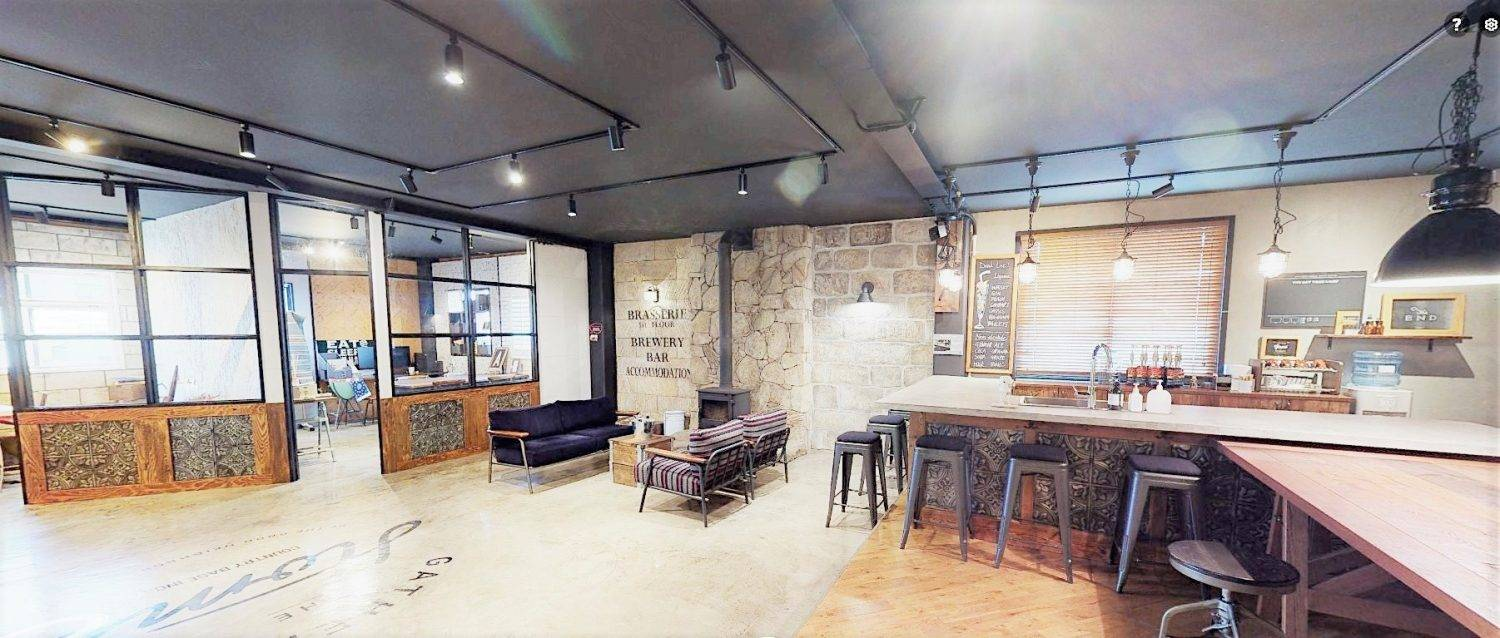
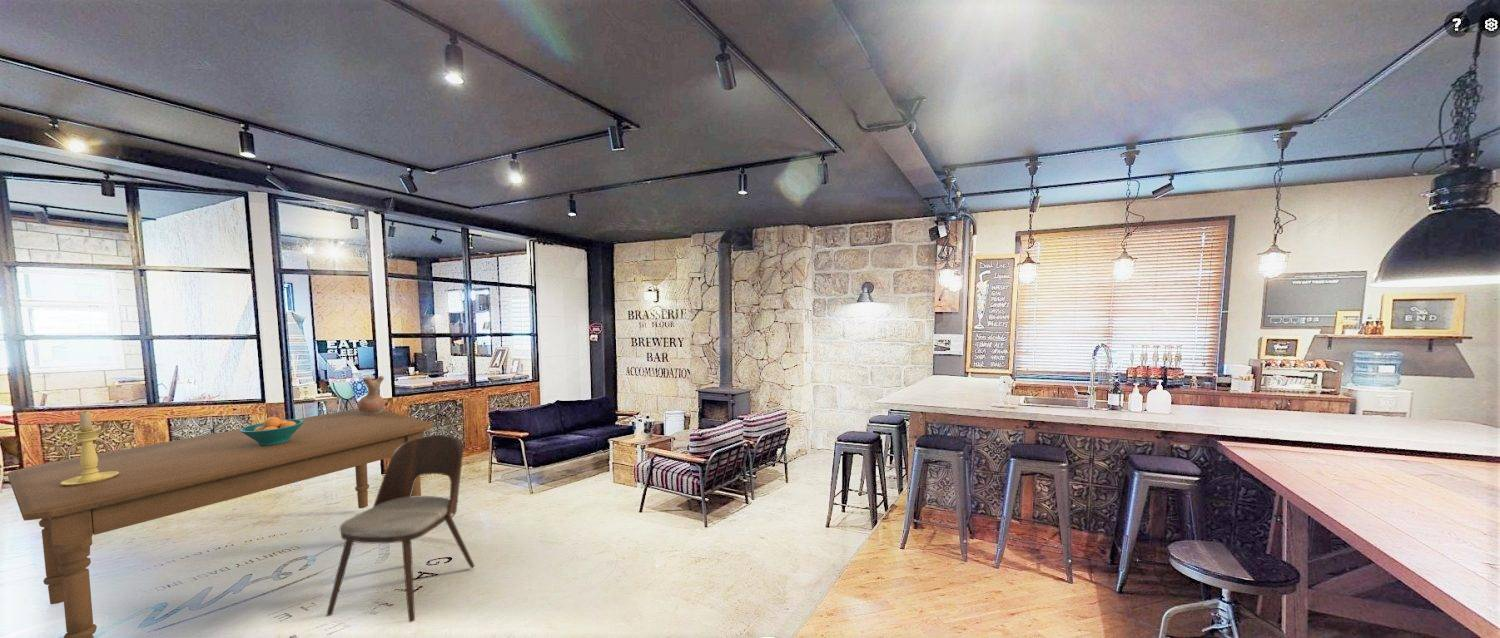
+ vase (370, 394)
+ dining chair (408, 519)
+ candle holder (87, 444)
+ fruit bowl (273, 429)
+ dining table (256, 492)
